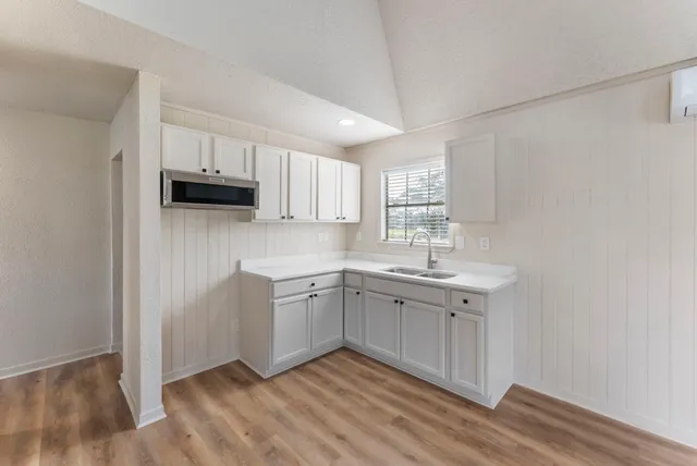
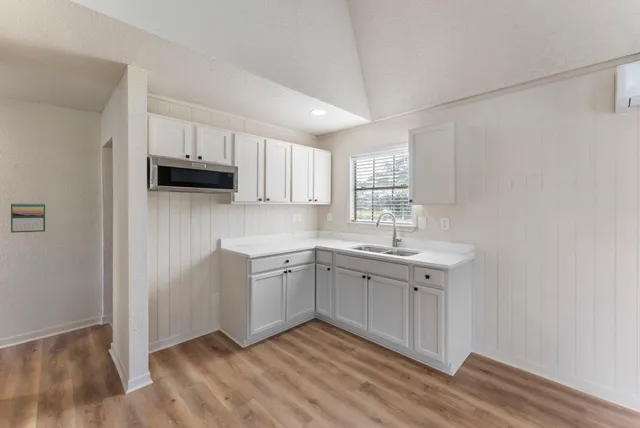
+ calendar (28, 217)
